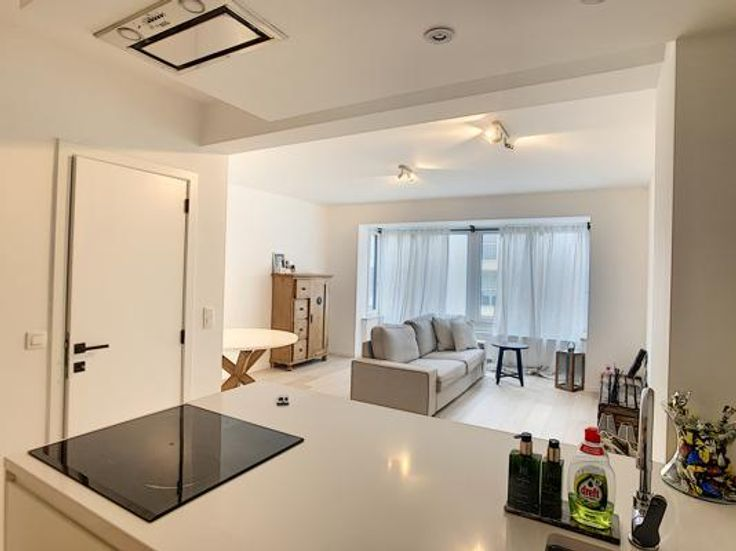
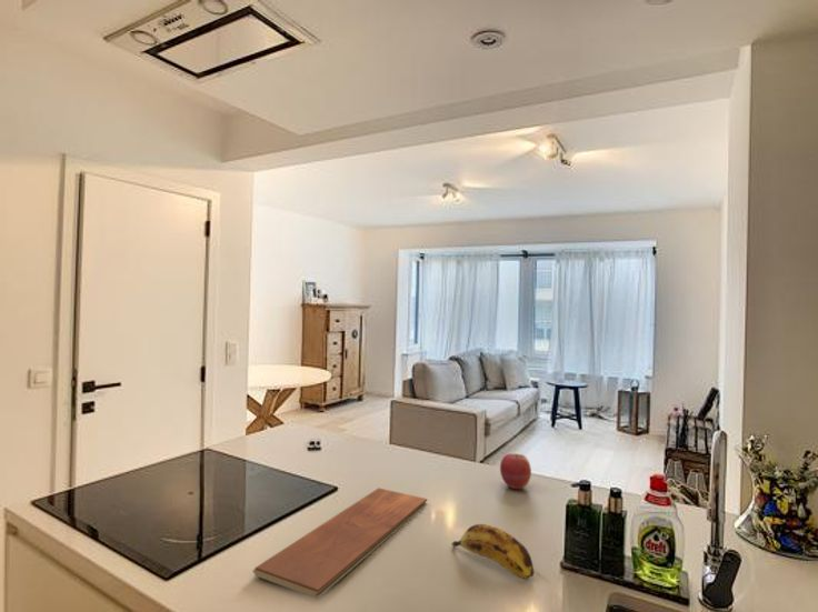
+ apple (515, 470)
+ chopping board (353, 530)
+ banana (489, 545)
